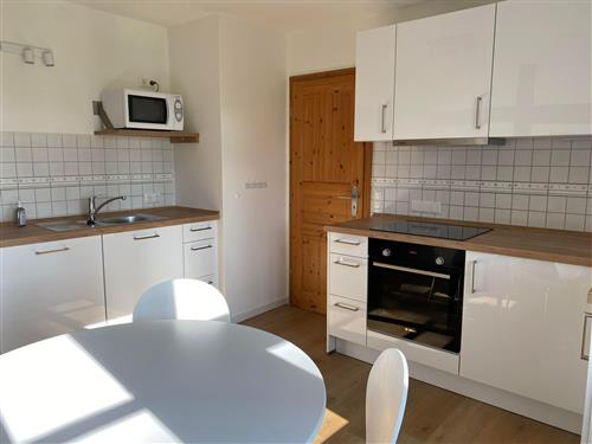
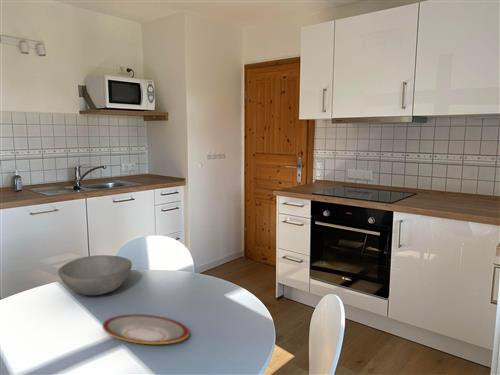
+ plate (145, 331)
+ bowl (96, 278)
